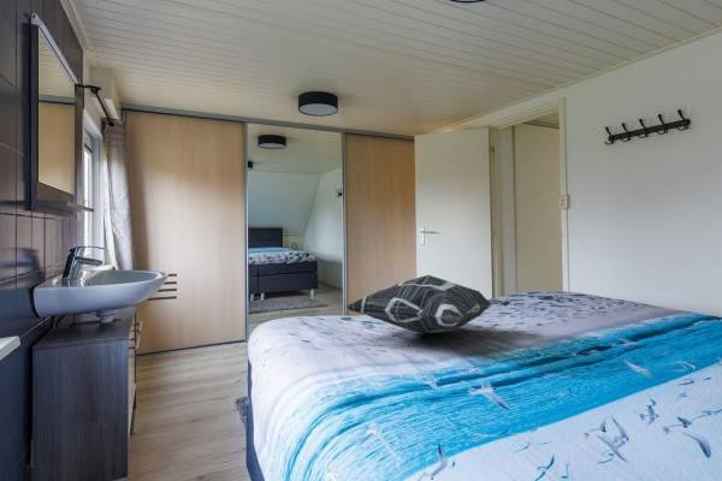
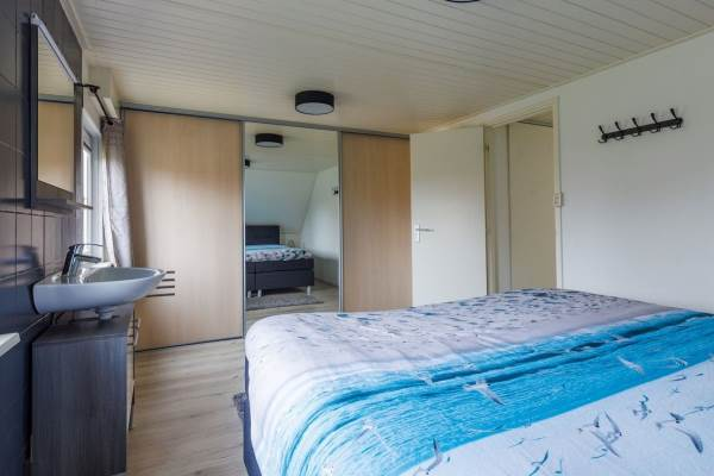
- decorative pillow (431, 304)
